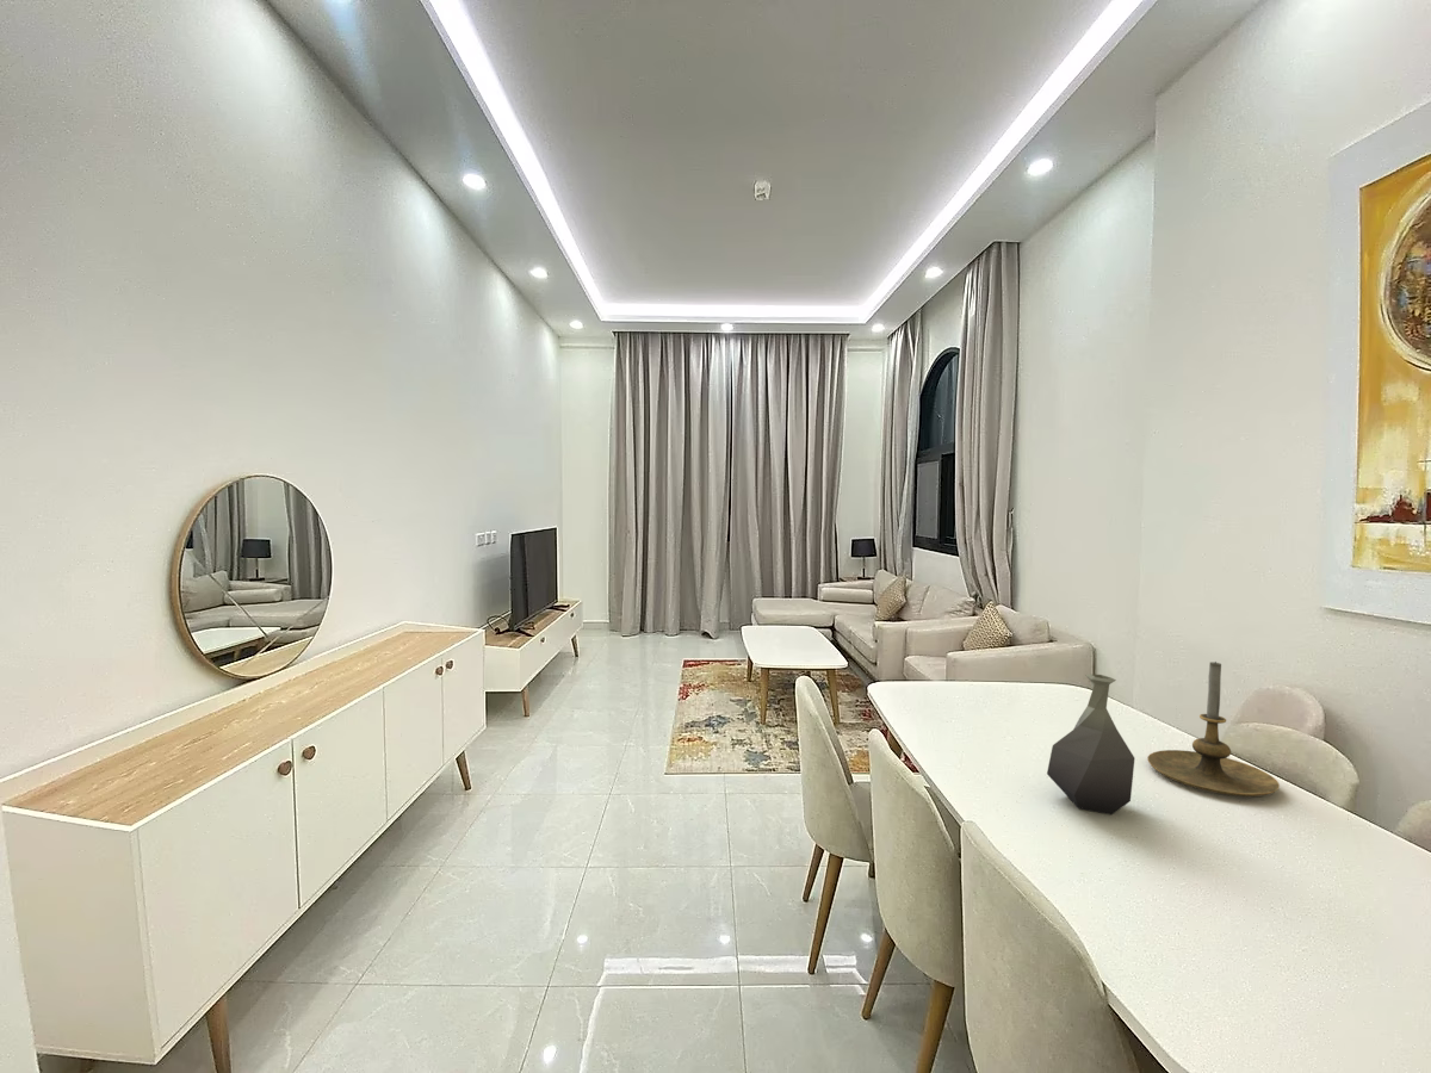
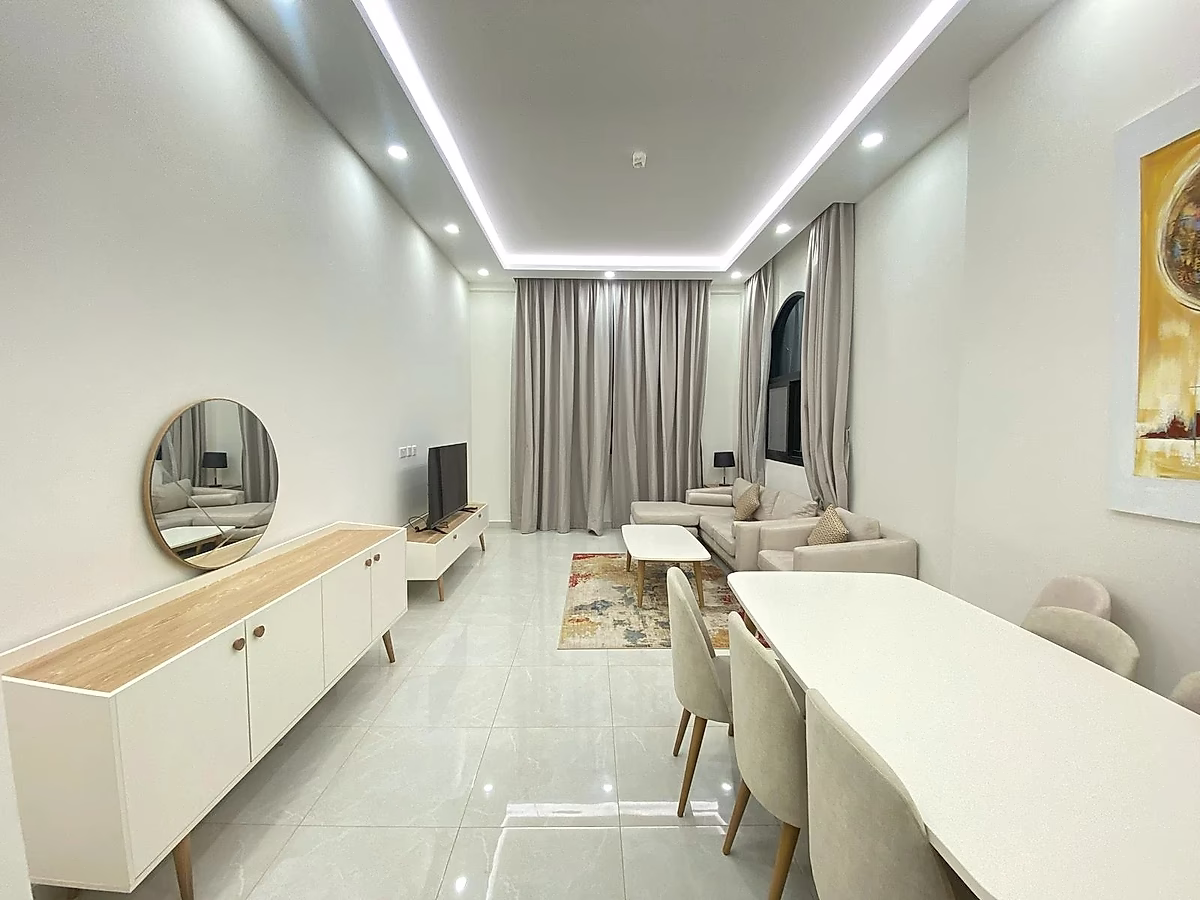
- candle holder (1212, 719)
- vase (1094, 739)
